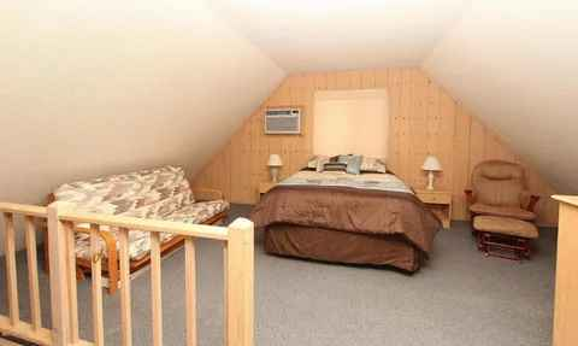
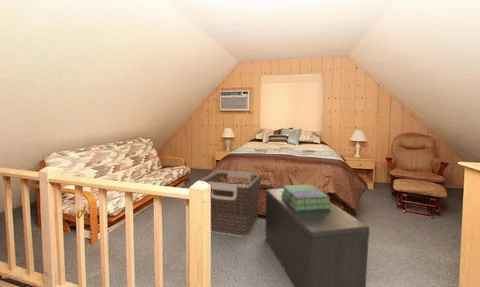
+ bench (306, 233)
+ clothes hamper (231, 200)
+ stack of books (304, 196)
